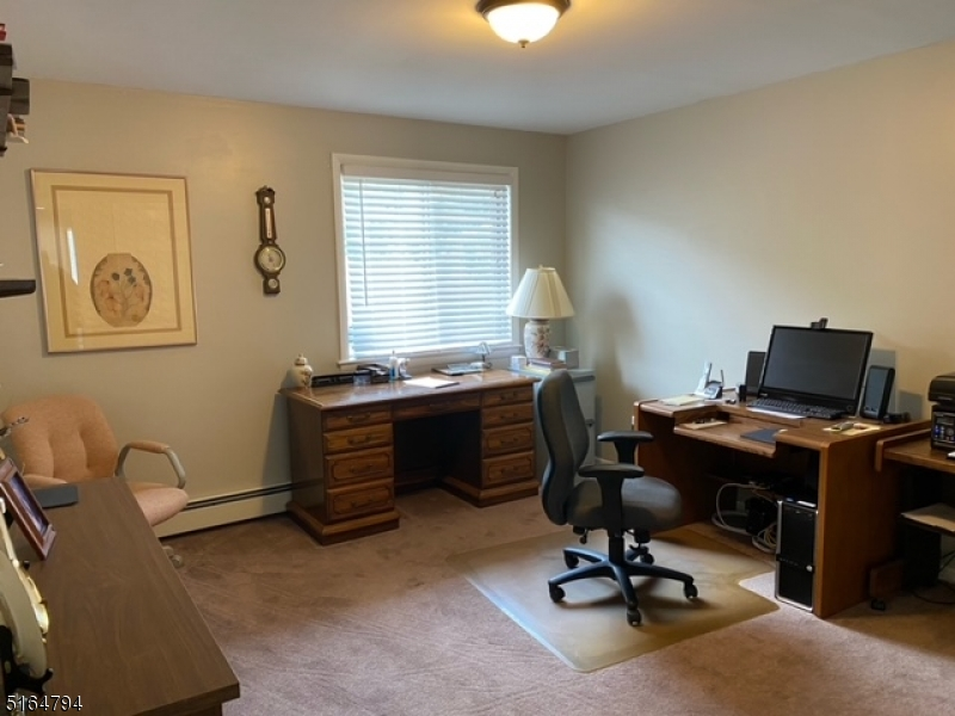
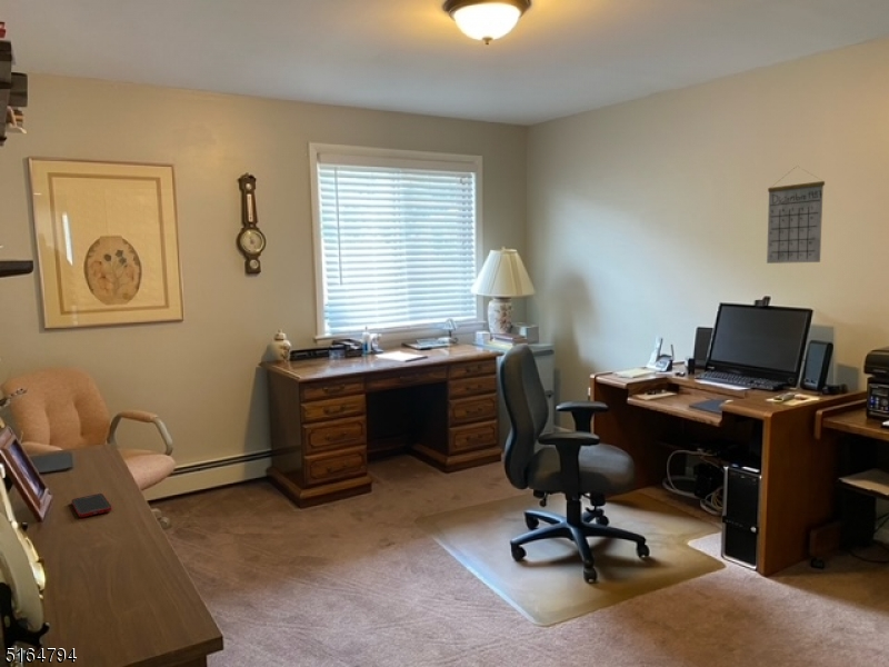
+ cell phone (91, 505)
+ calendar (793, 215)
